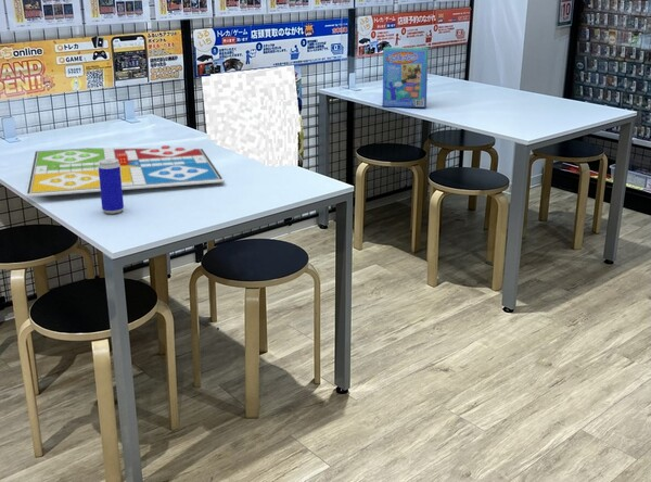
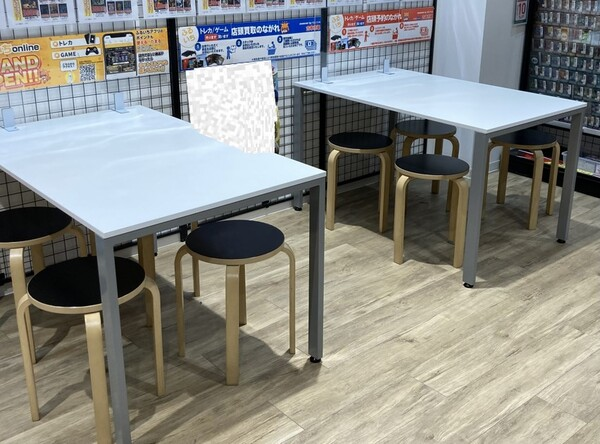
- game box (405, 77)
- gameboard (122, 161)
- beverage can (111, 186)
